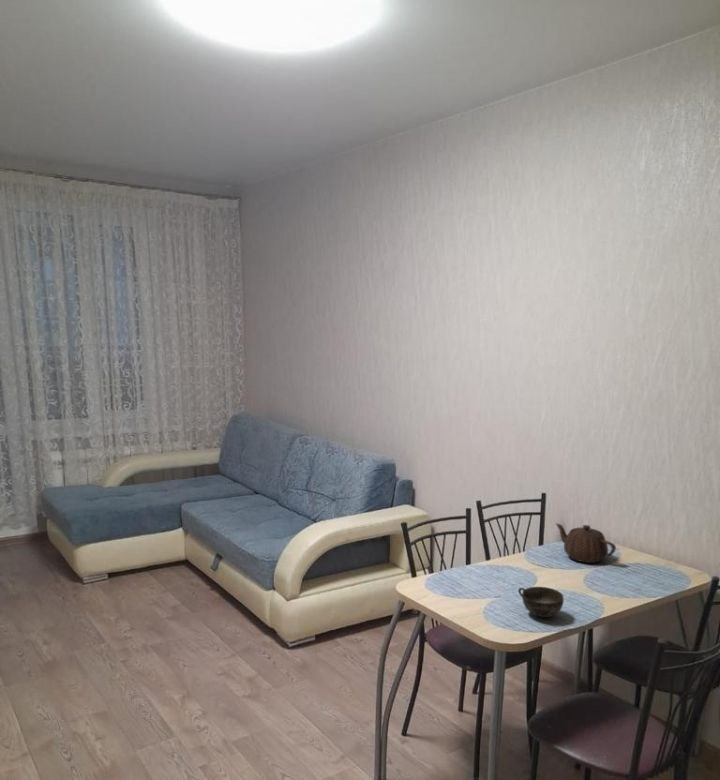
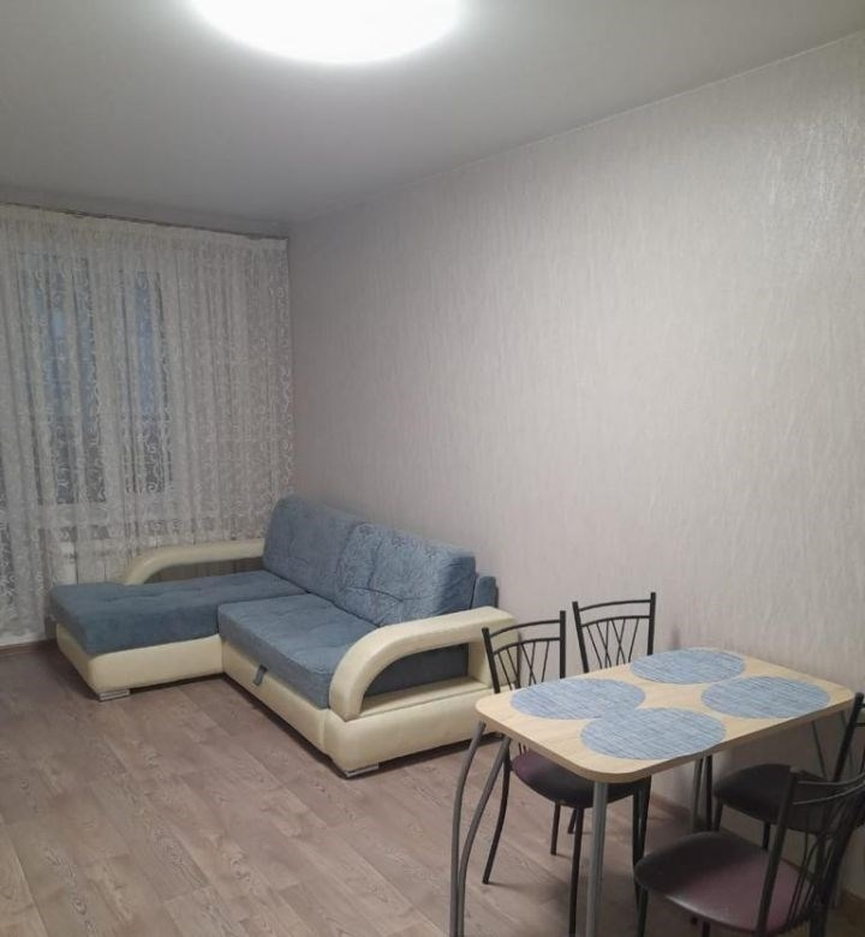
- cup (538, 603)
- teapot (584, 541)
